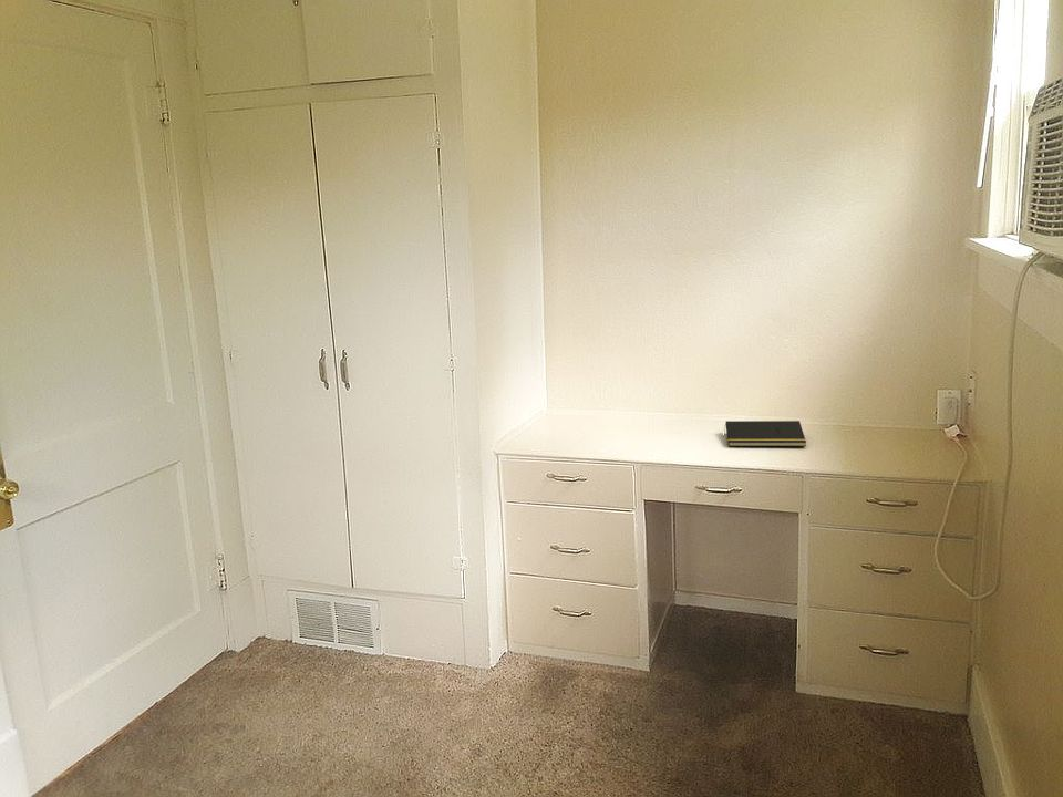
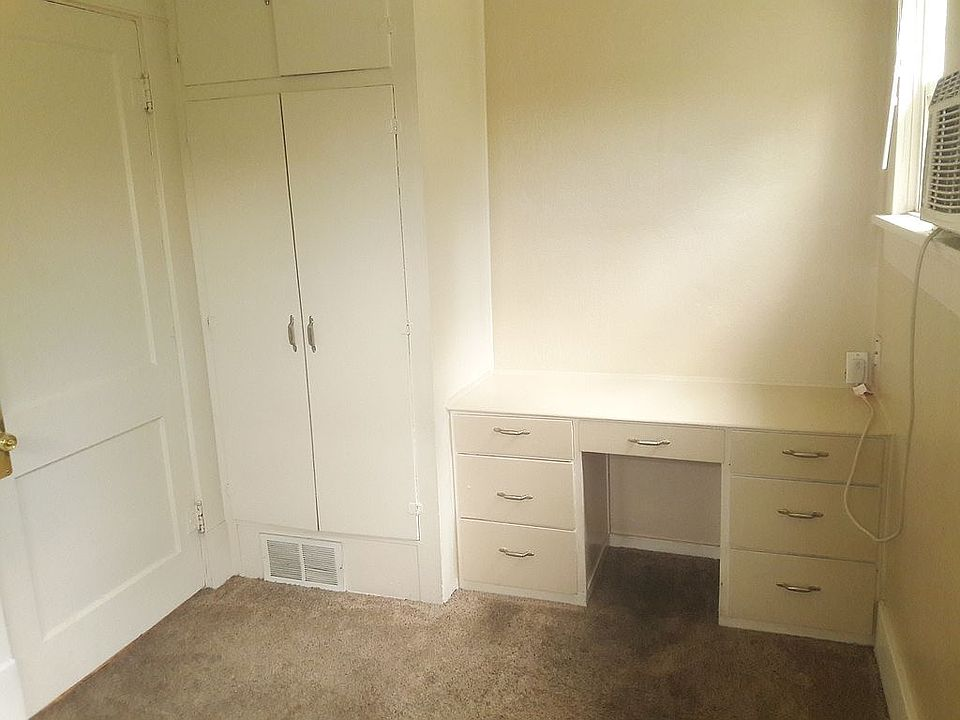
- notepad (764, 433)
